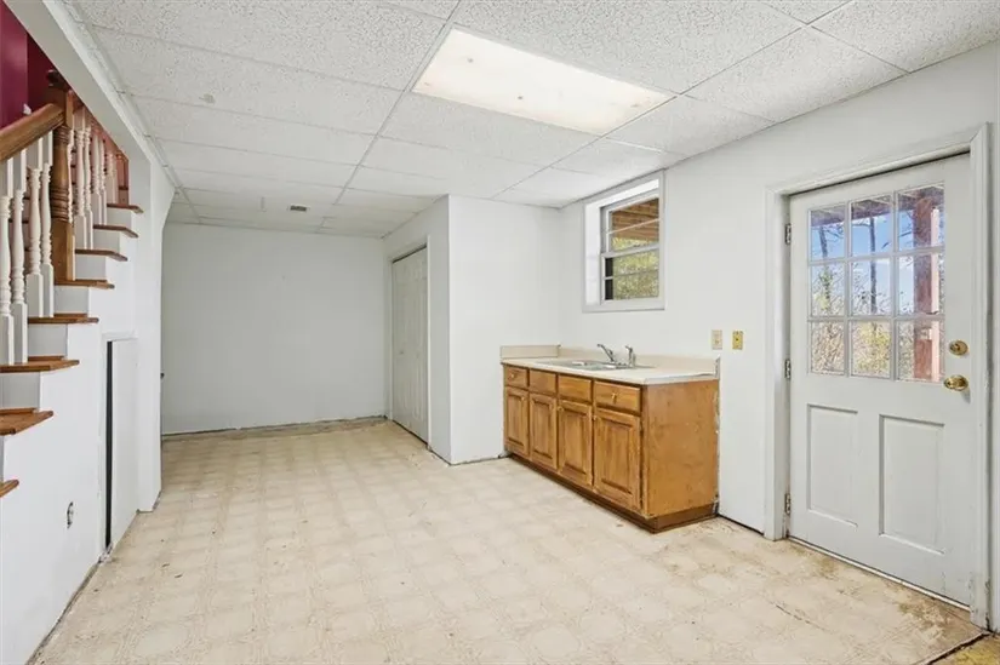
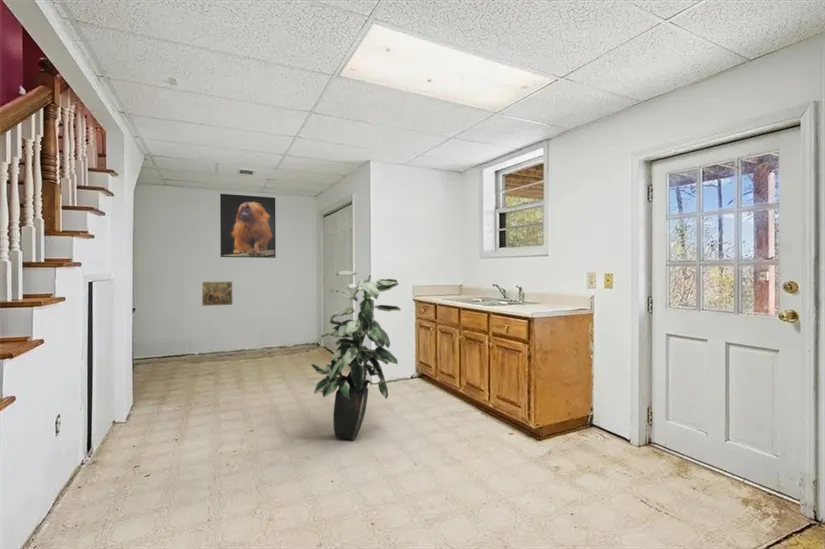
+ indoor plant (356, 352)
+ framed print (217, 293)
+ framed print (248, 226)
